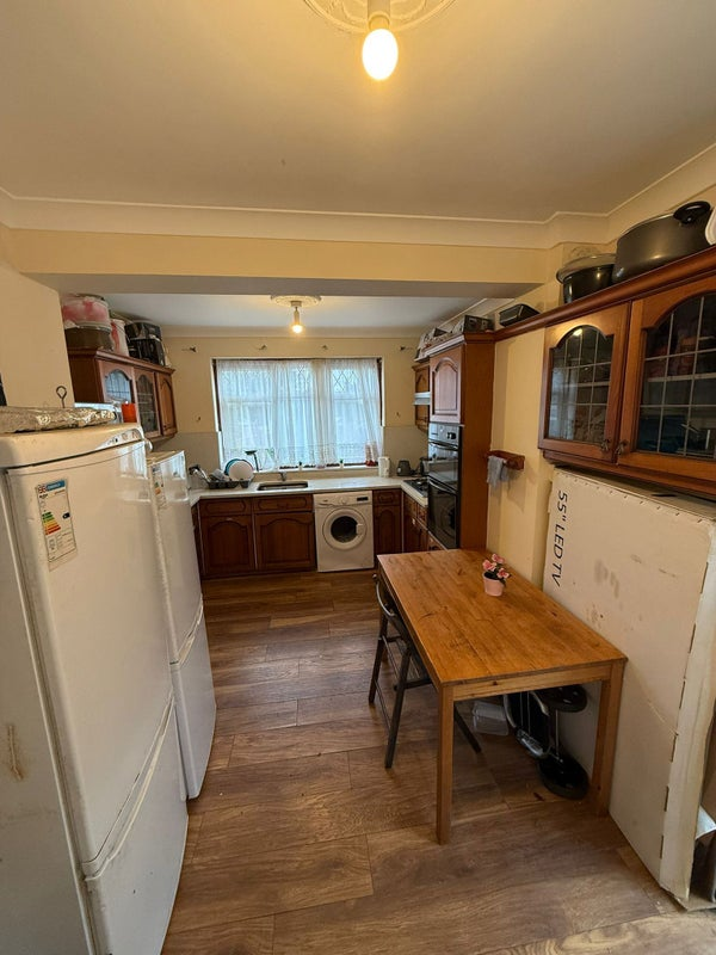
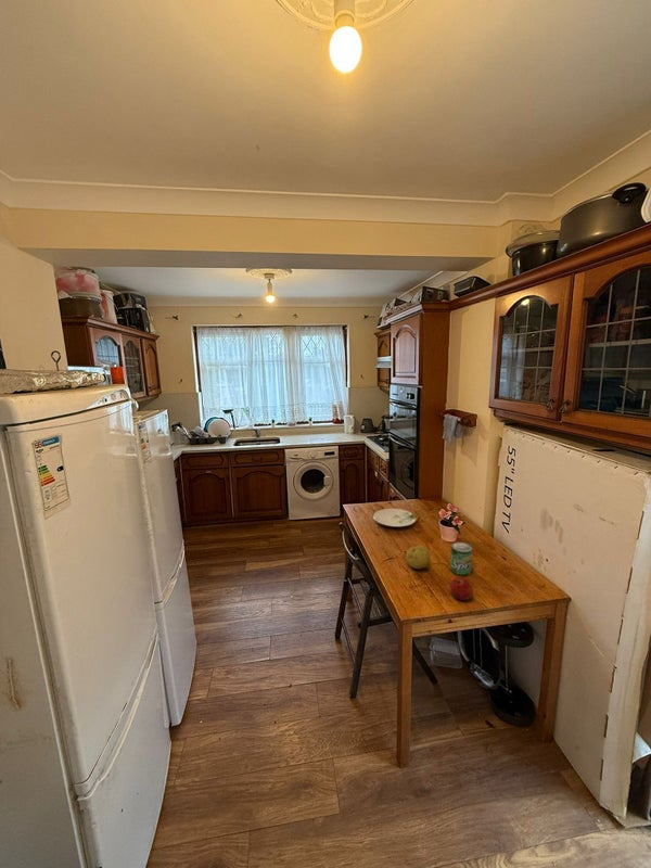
+ fruit (418, 557)
+ beverage can (461, 559)
+ plate (394, 519)
+ apple (460, 587)
